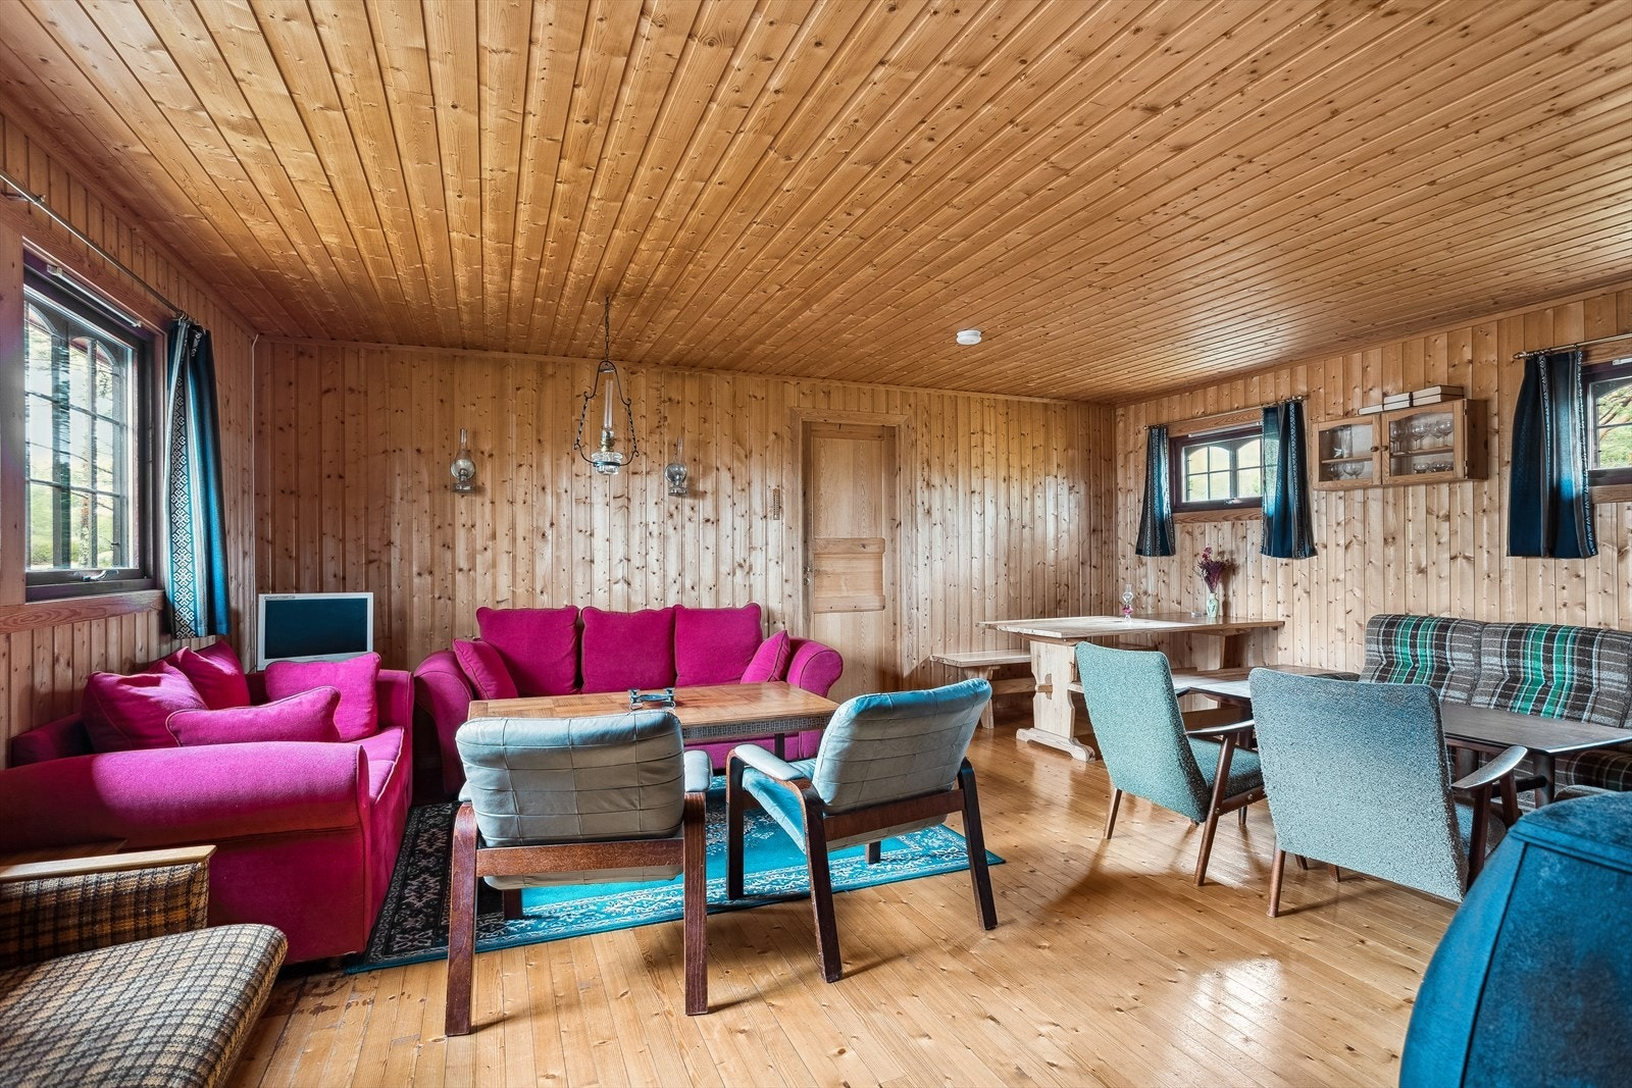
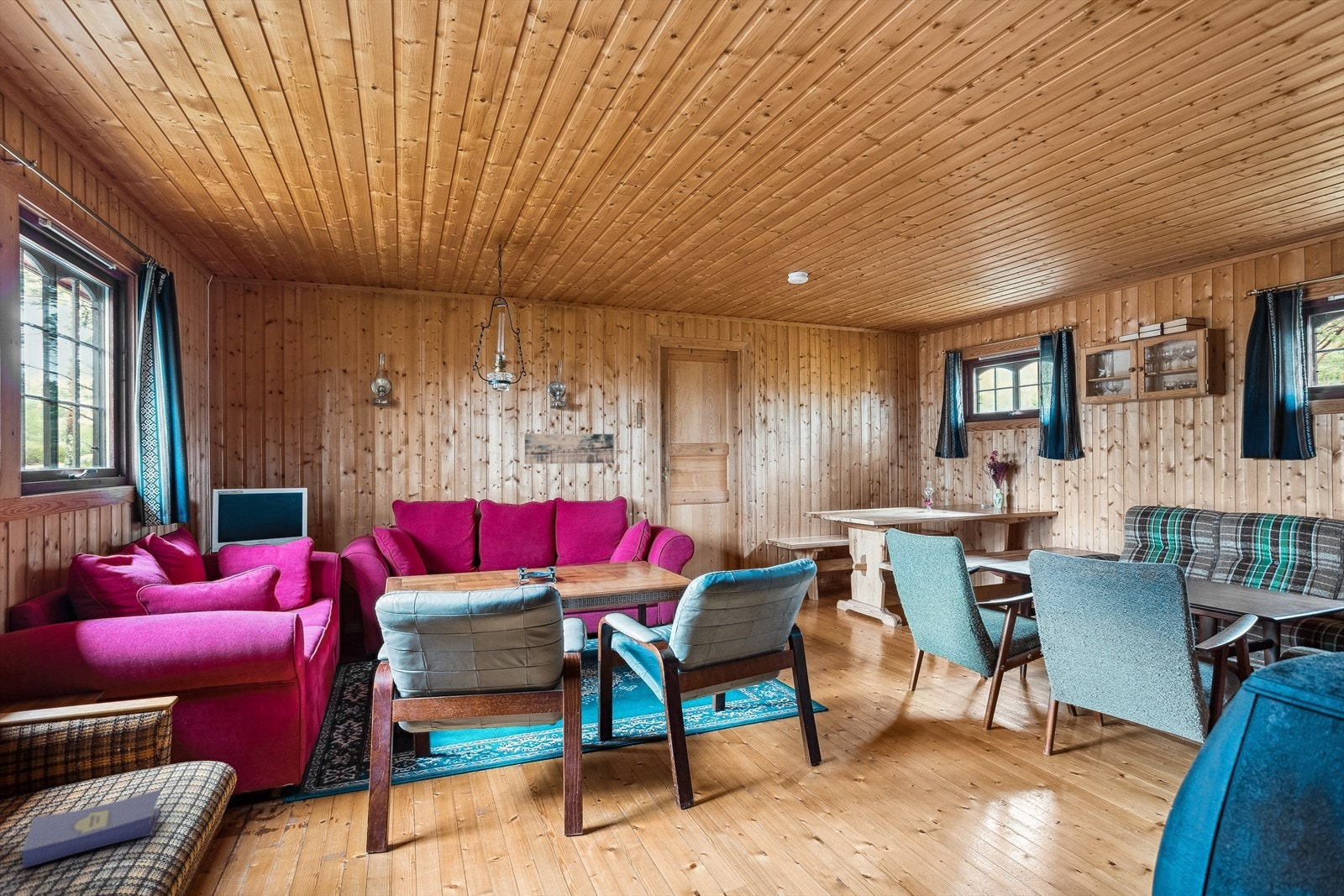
+ hardcover book (94, 827)
+ wall art (570, 448)
